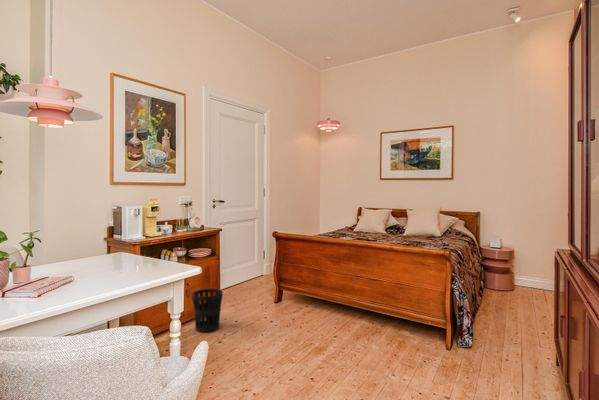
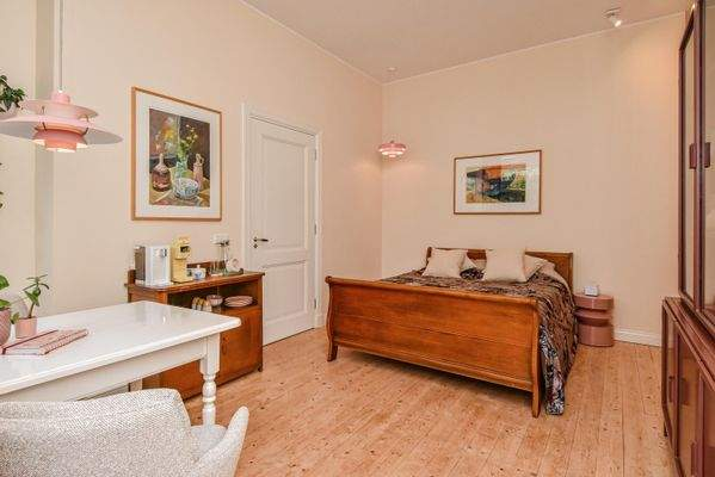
- wastebasket (207, 310)
